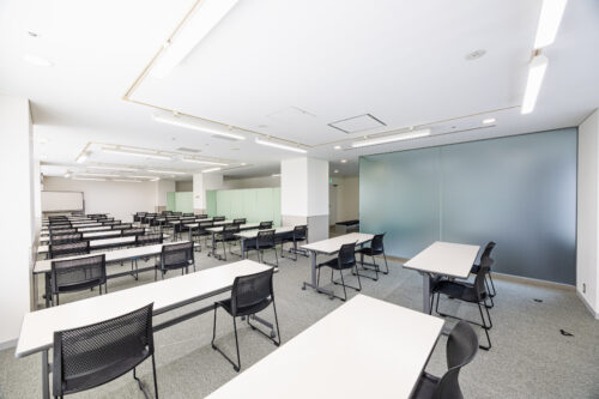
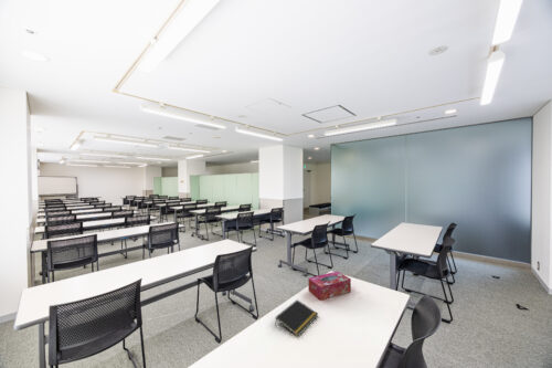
+ notepad (297, 316)
+ tissue box (329, 284)
